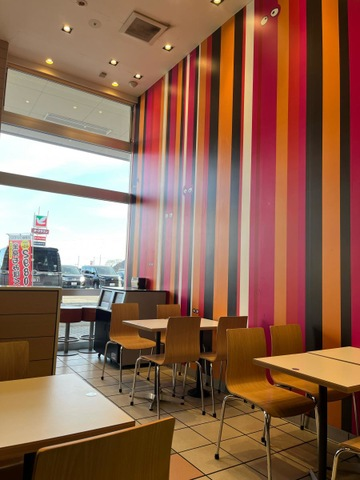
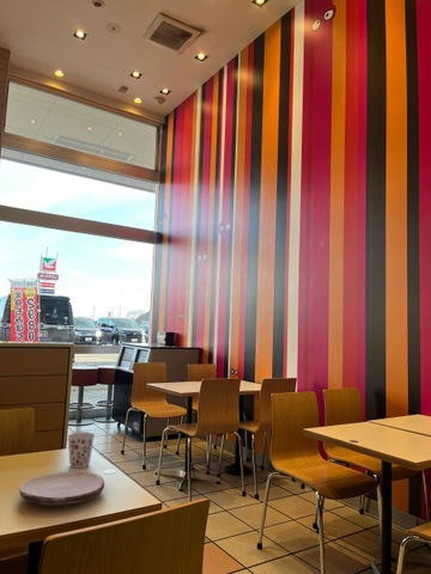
+ cup (80, 450)
+ plate (62, 487)
